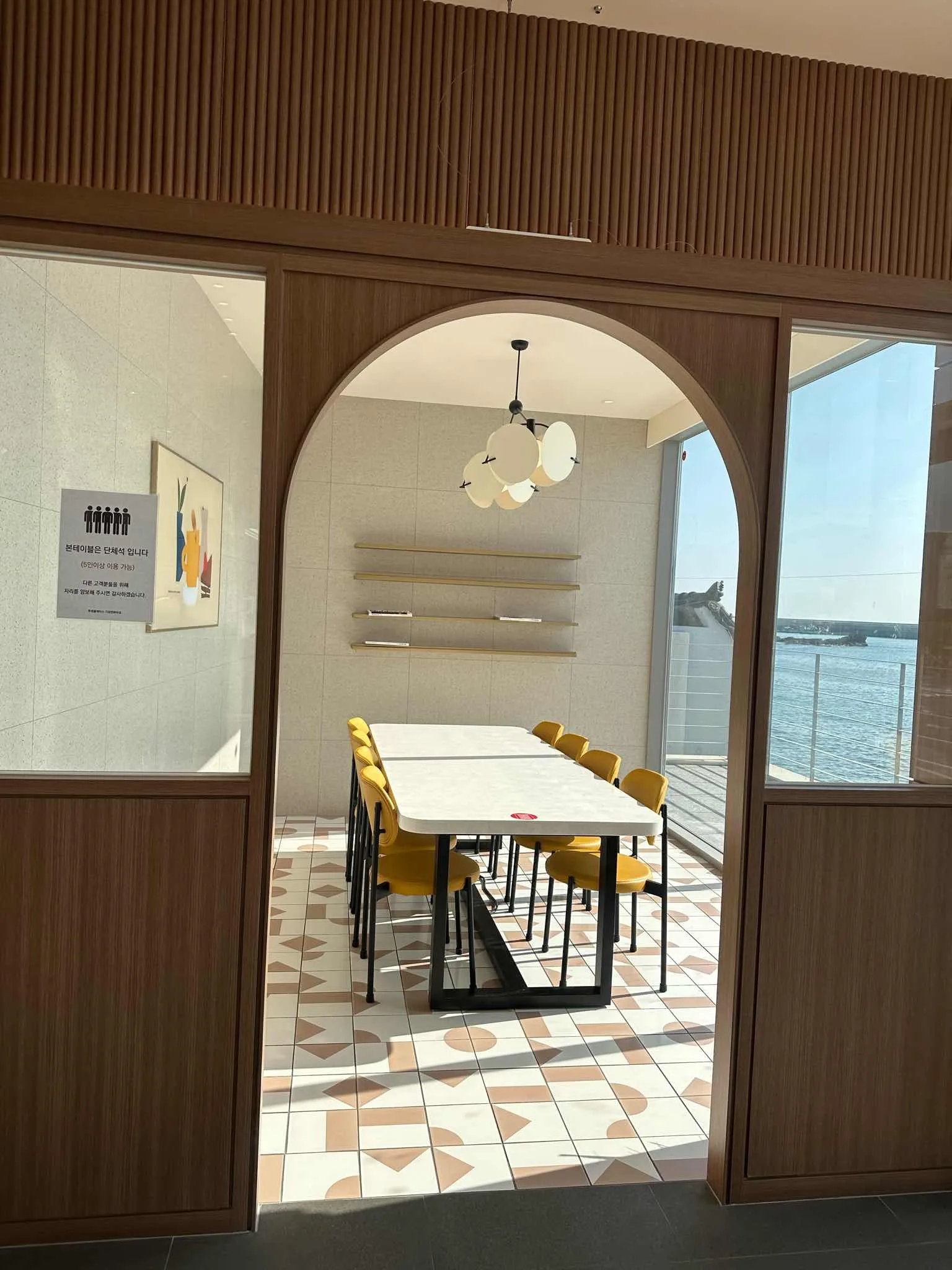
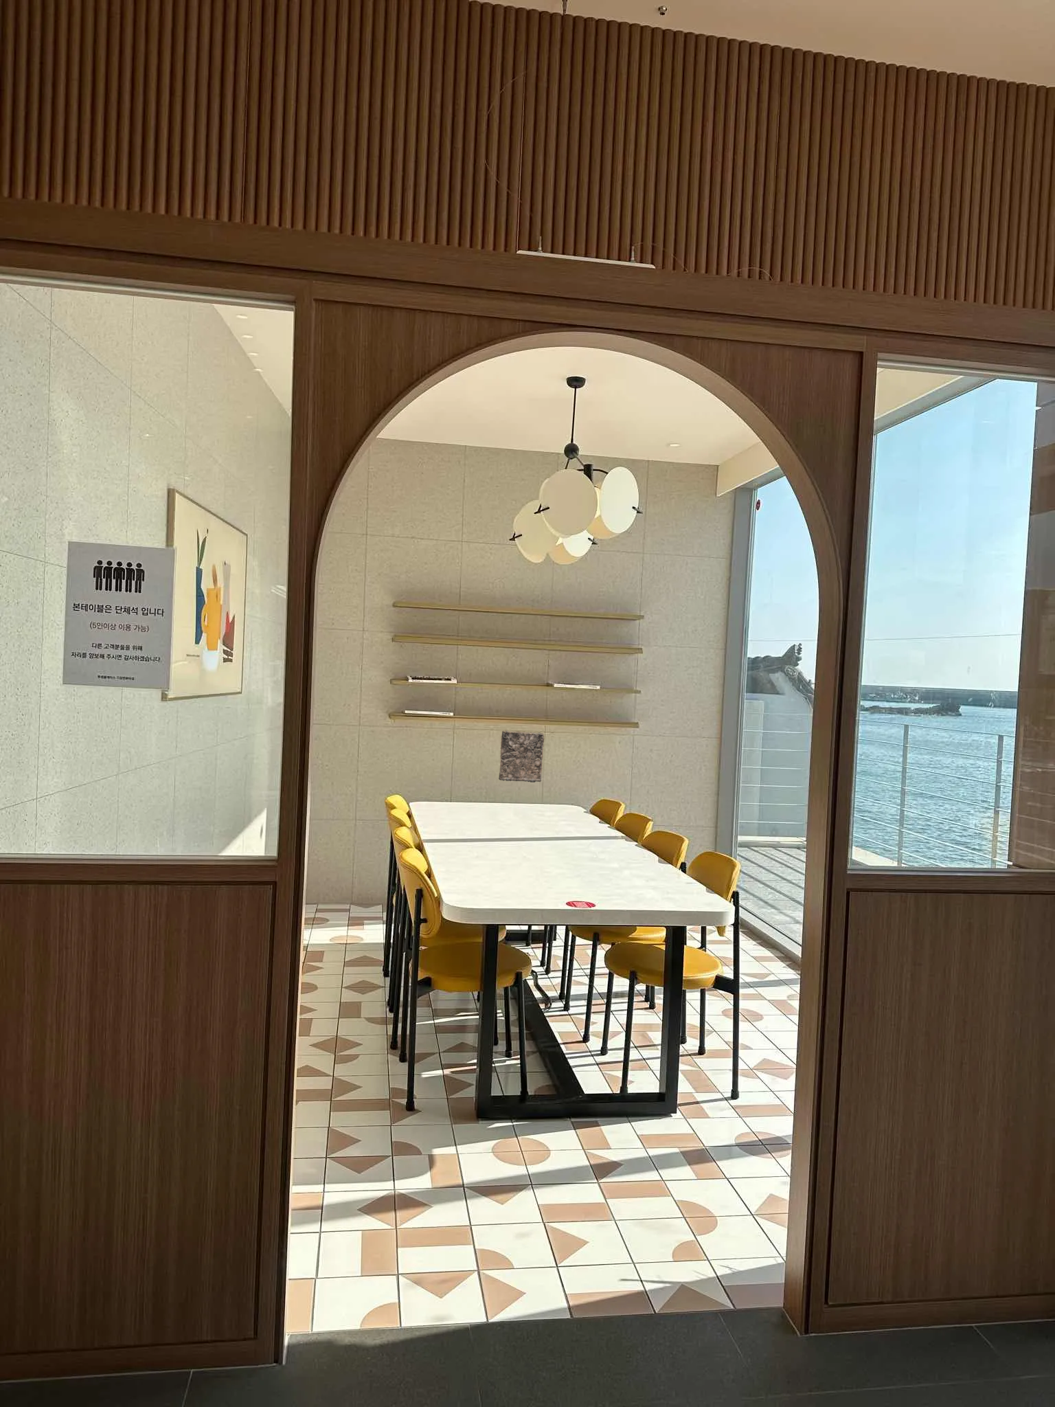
+ relief panel (521, 756)
